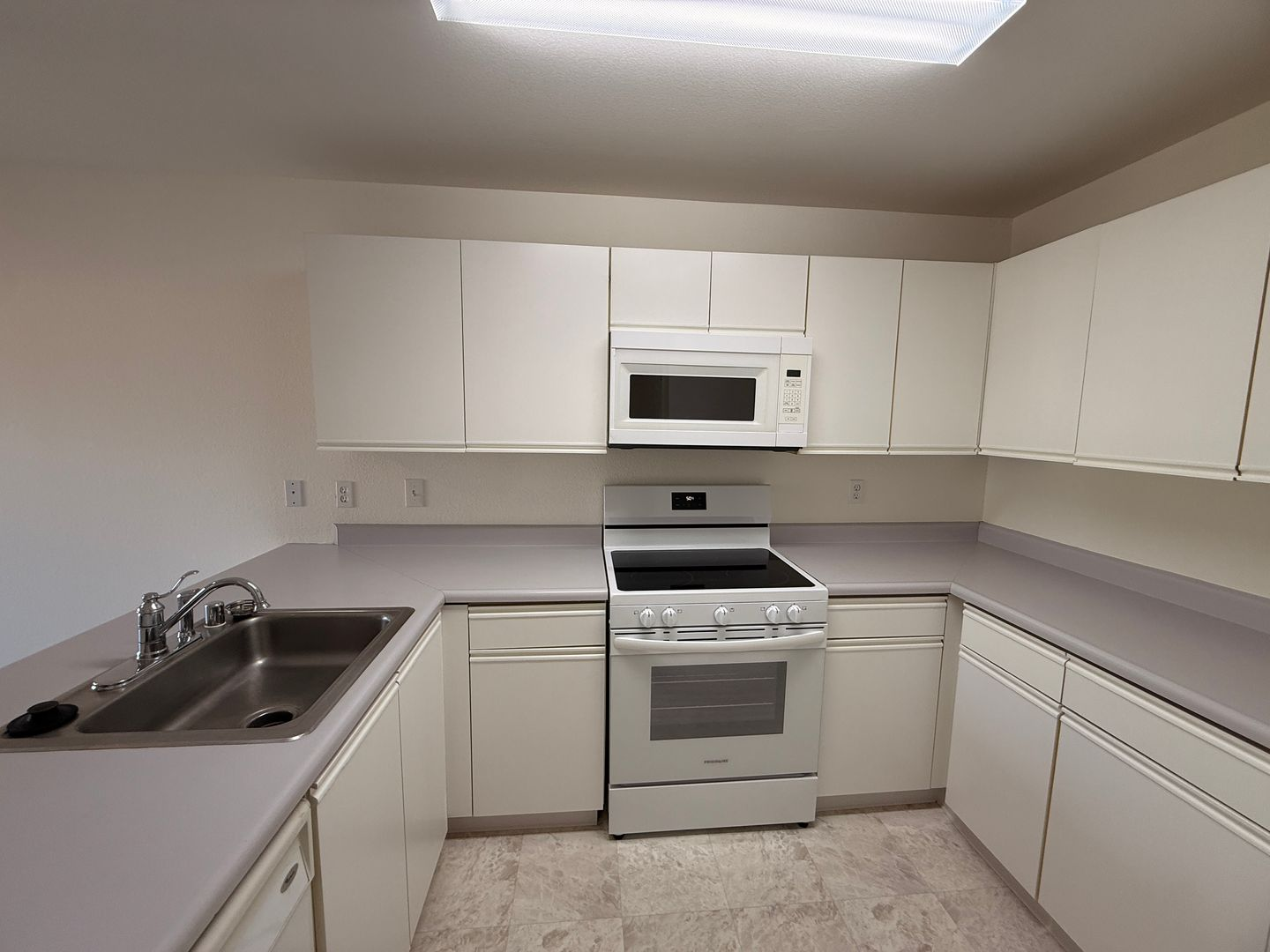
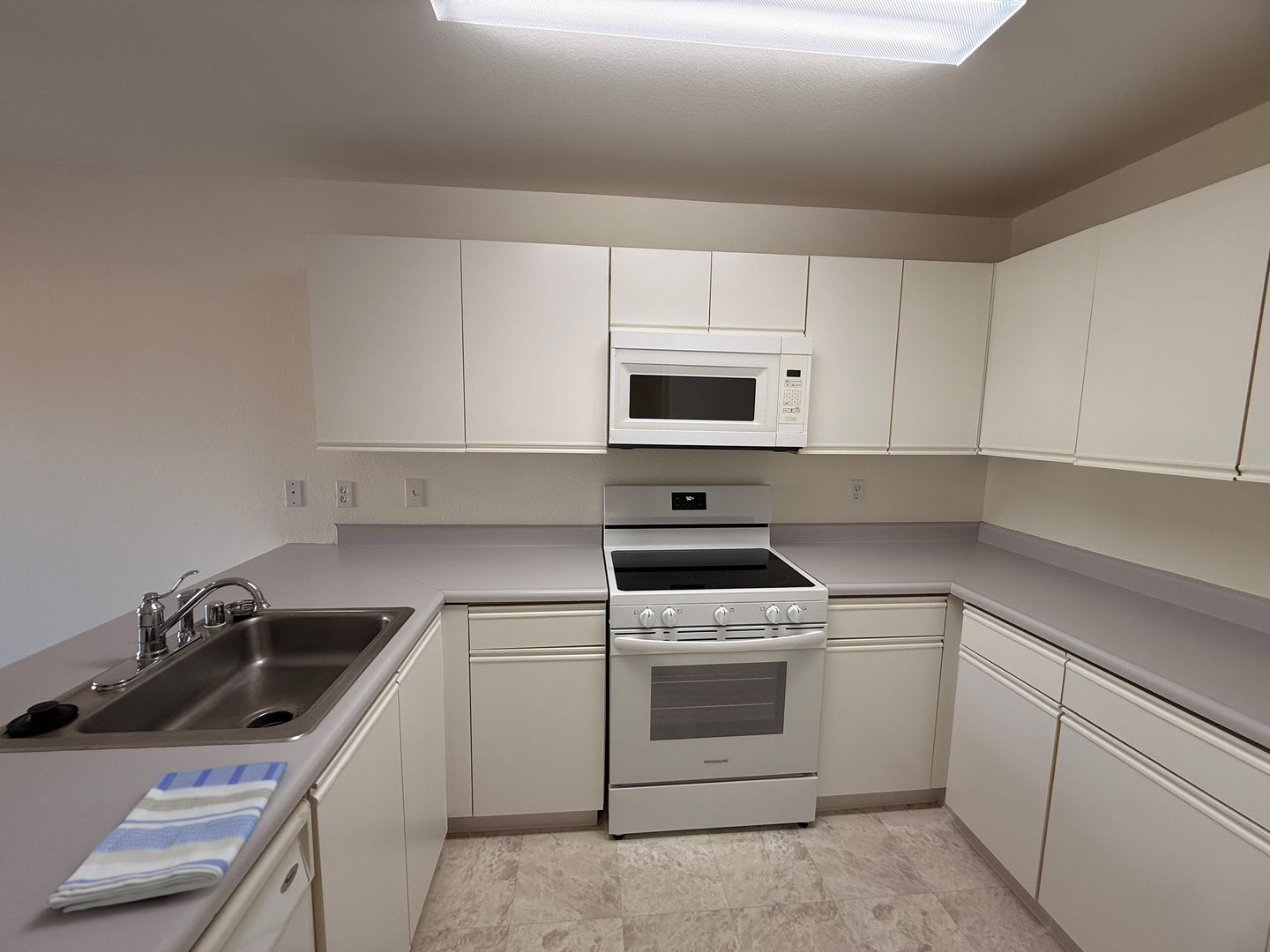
+ dish towel (187, 821)
